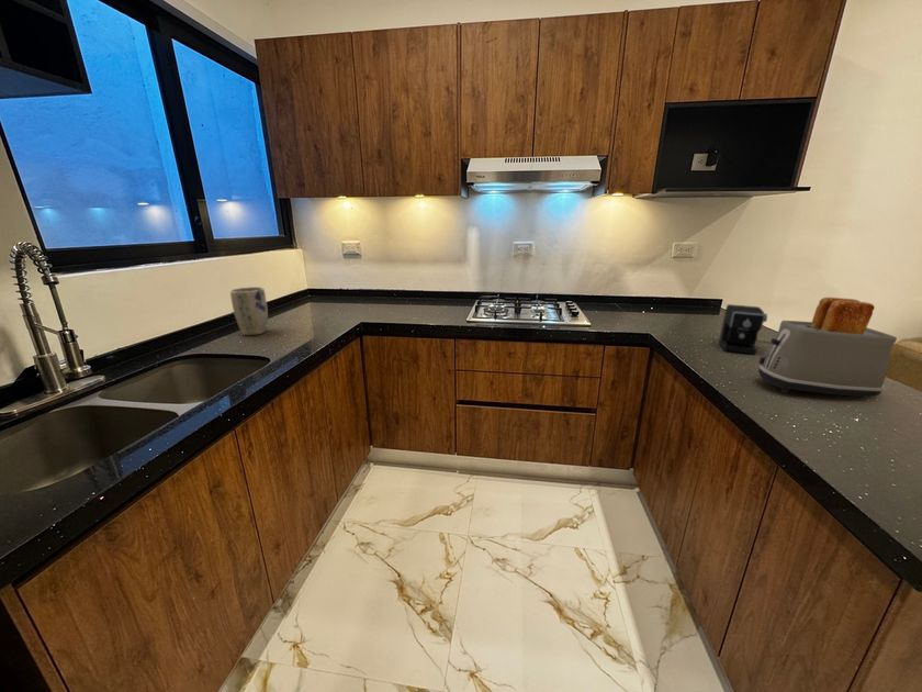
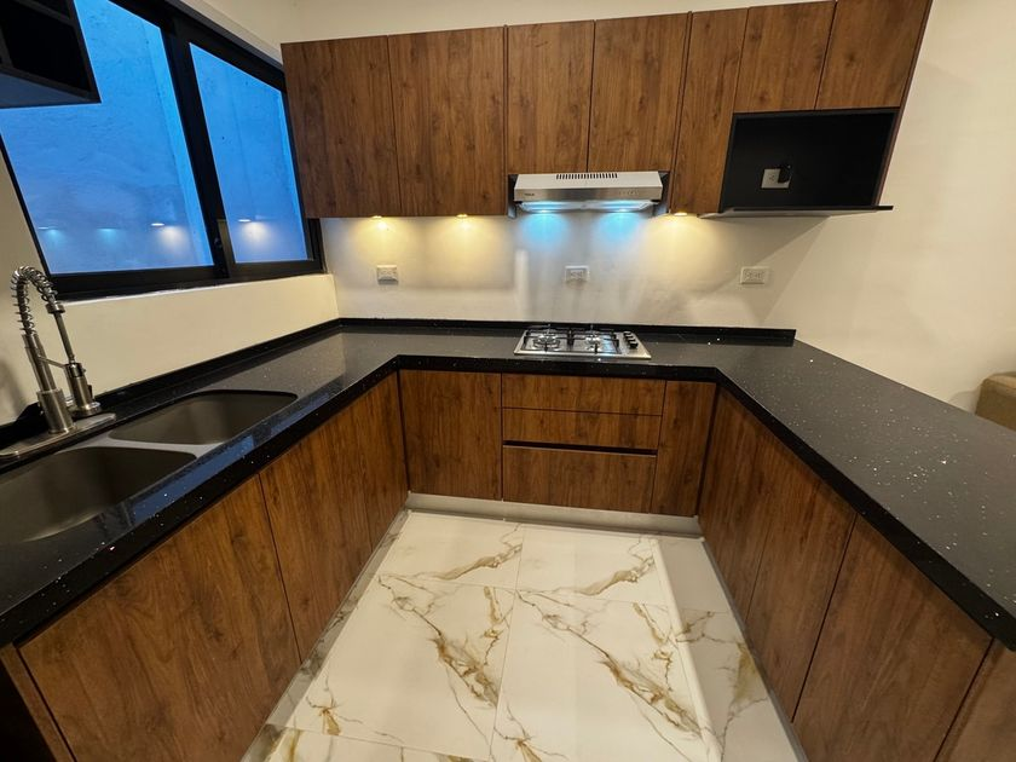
- coffee maker (761, 328)
- plant pot (250, 311)
- toaster (828, 345)
